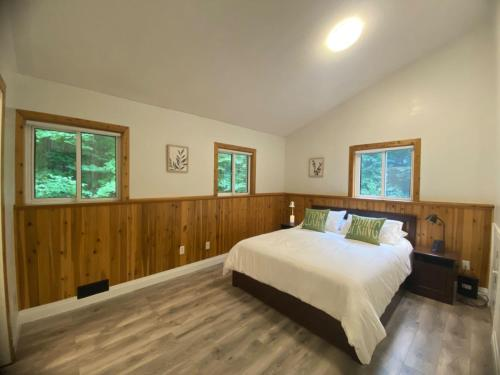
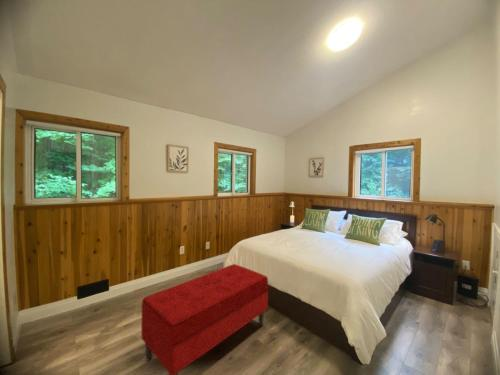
+ bench (211, 312)
